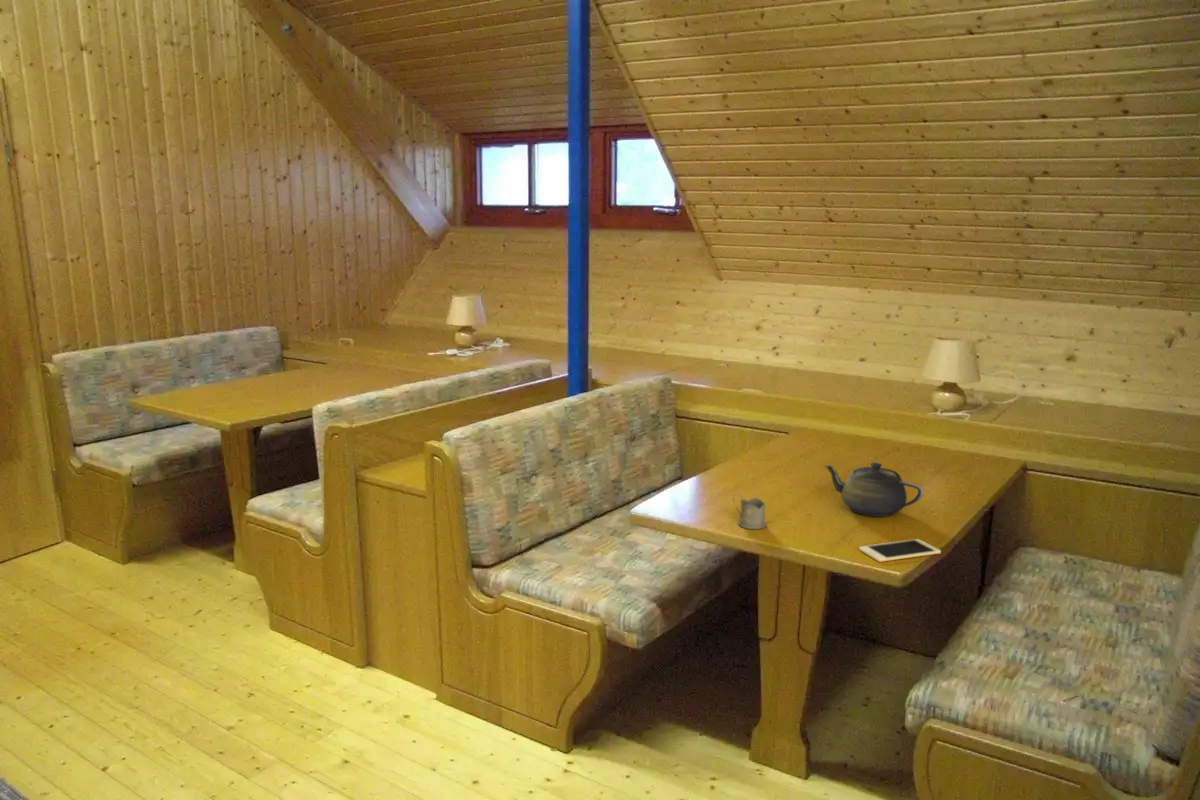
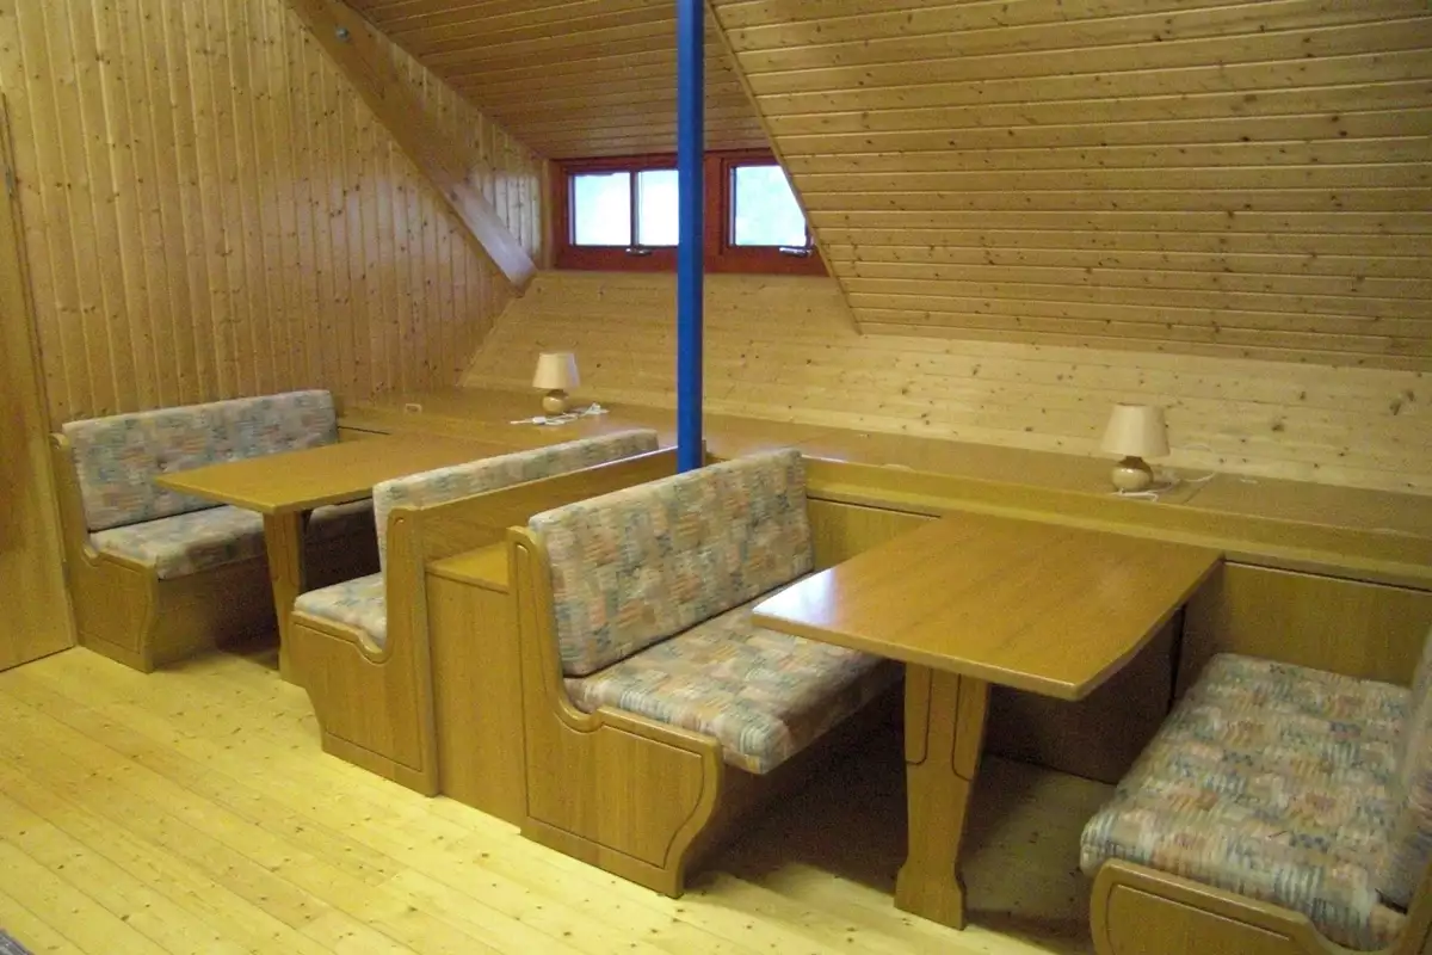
- teapot (871, 486)
- cell phone (899, 550)
- tea glass holder (750, 505)
